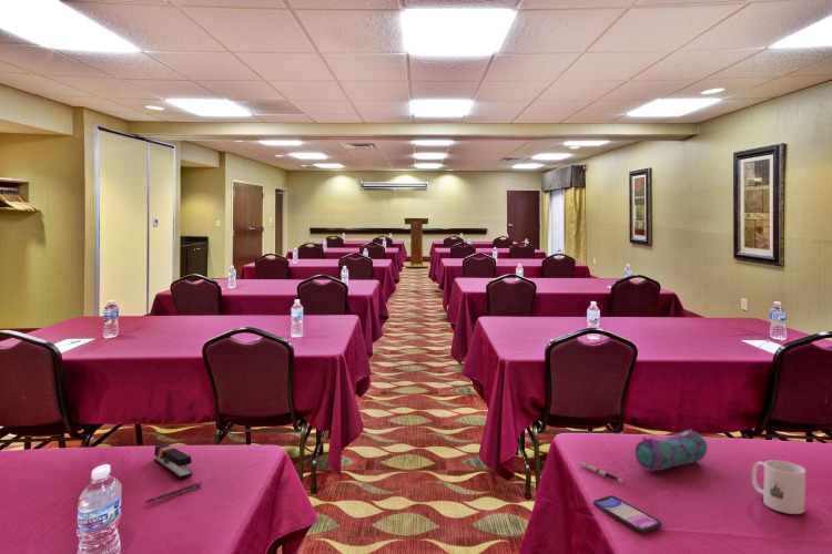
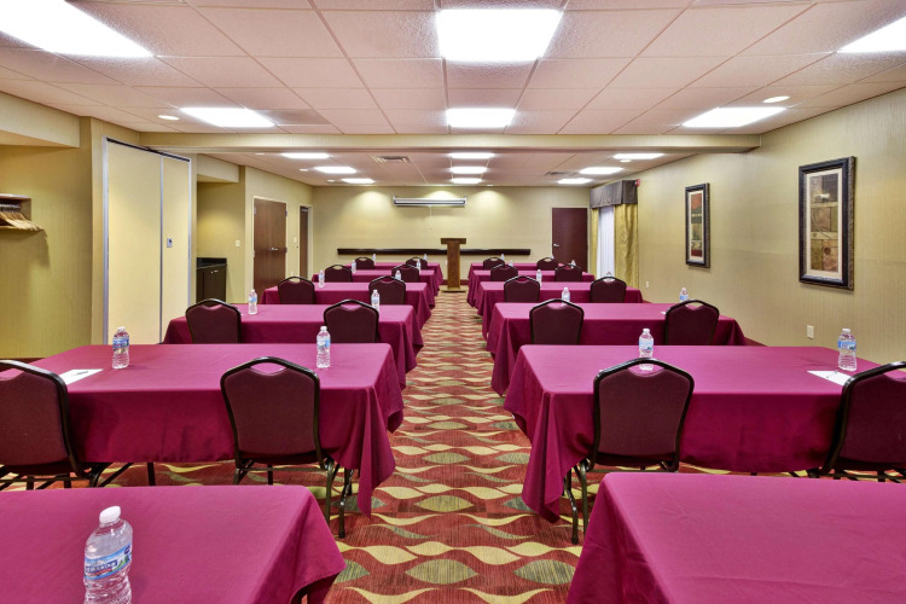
- pen (601, 472)
- pen (173, 492)
- mug (777, 483)
- smartphone (626, 512)
- pencil case (670, 449)
- stapler (172, 458)
